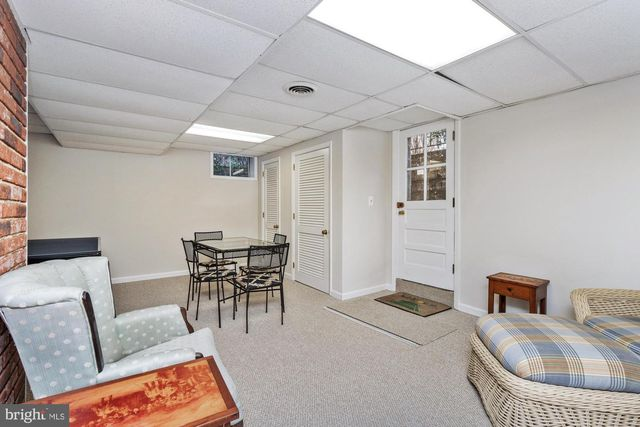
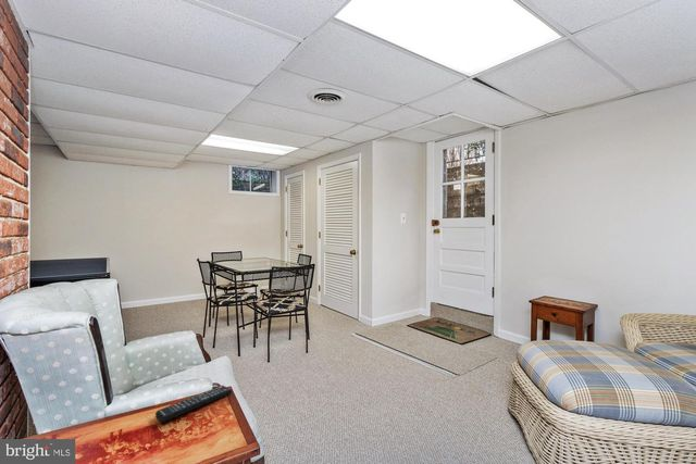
+ remote control (196, 402)
